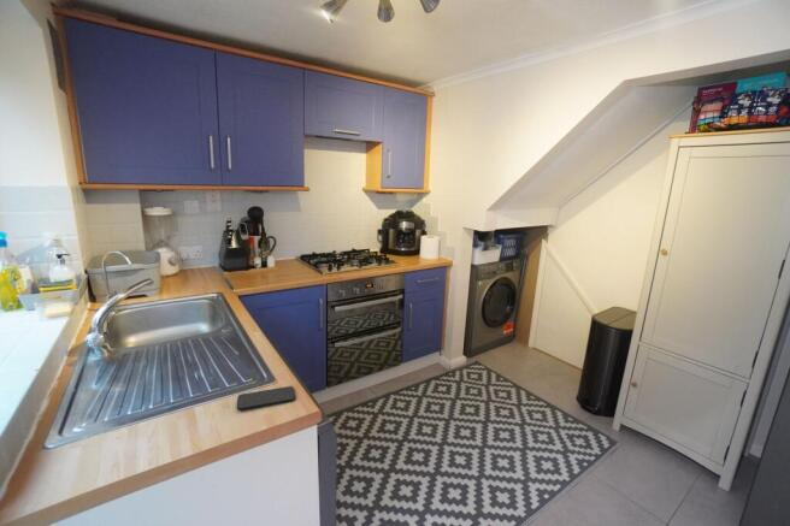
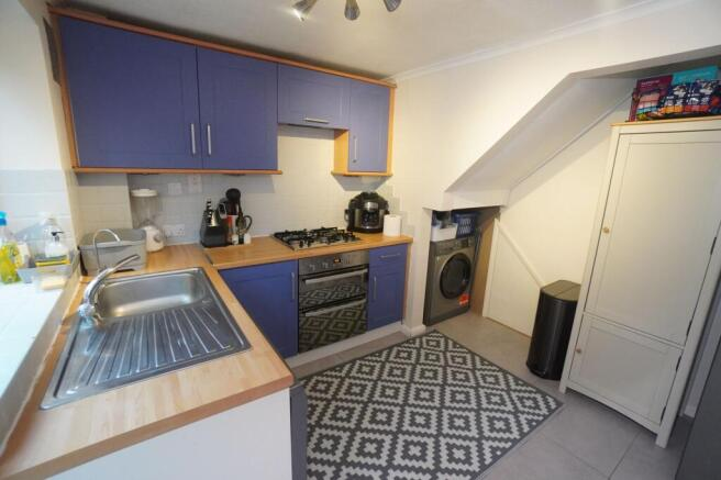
- smartphone (266, 397)
